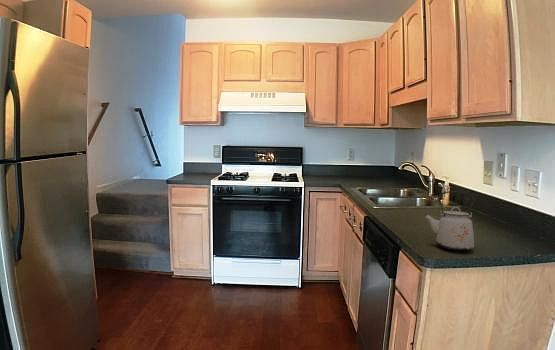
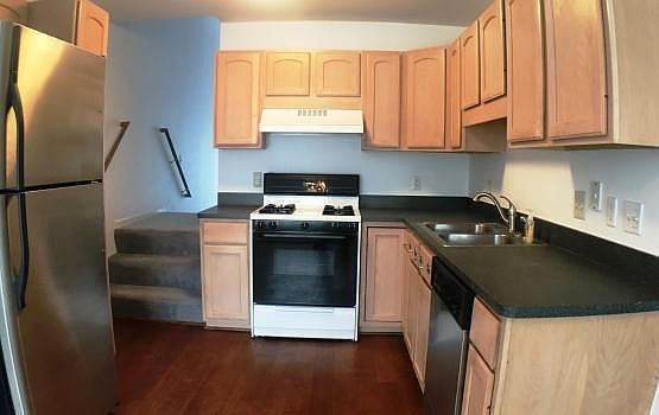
- kettle (448, 219)
